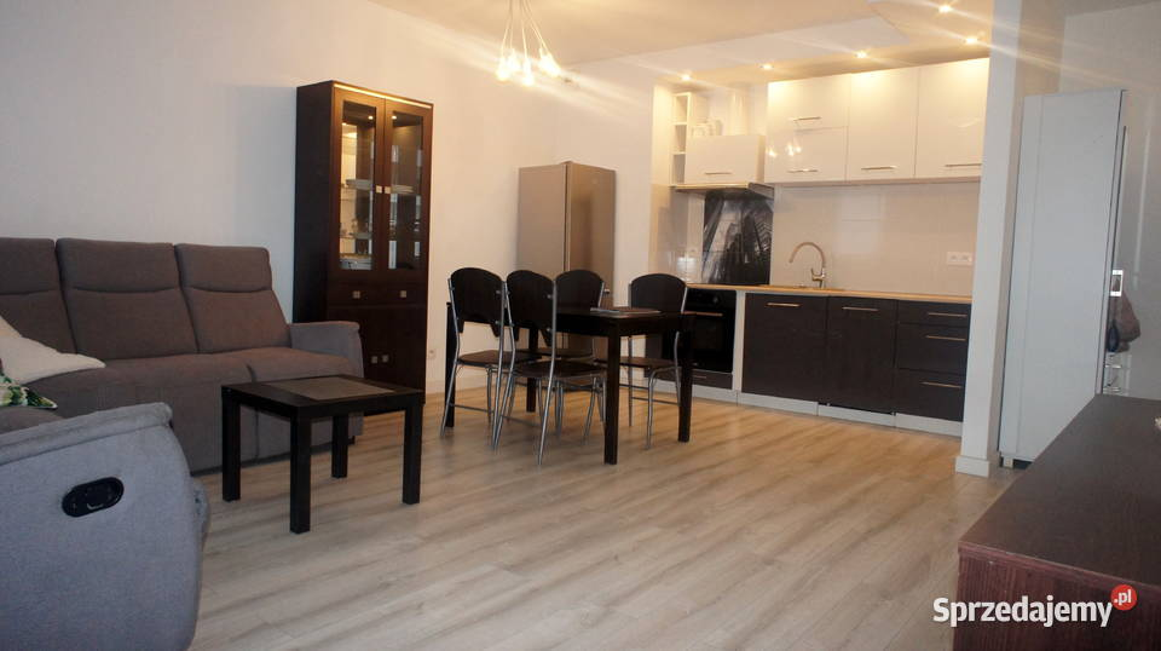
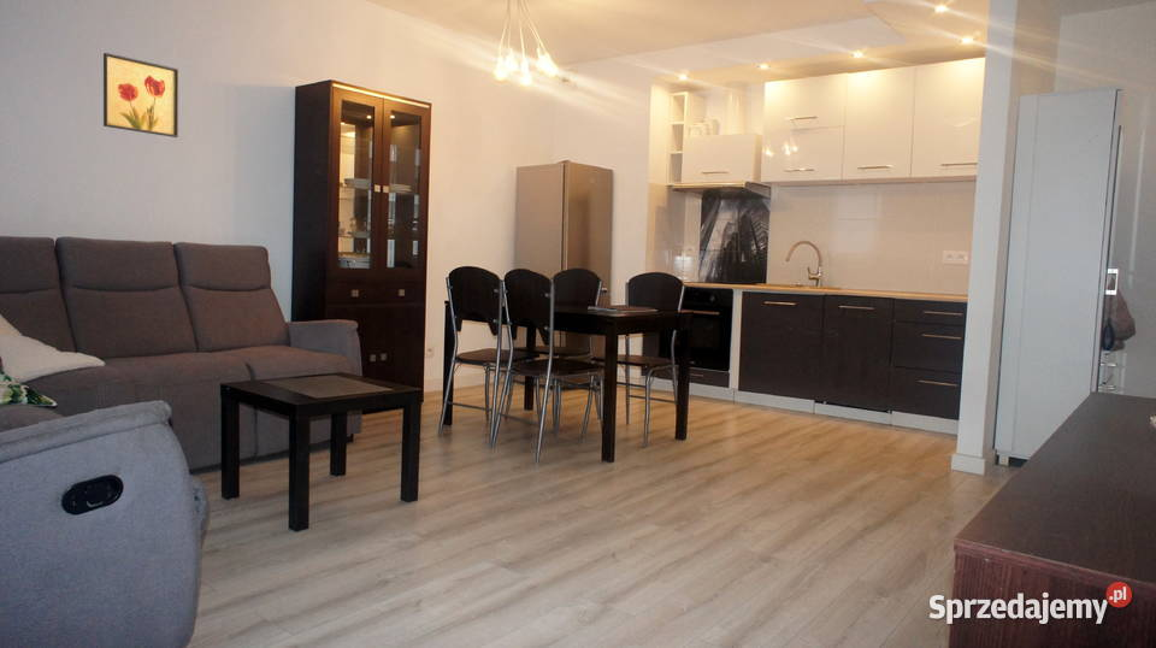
+ wall art (141, 96)
